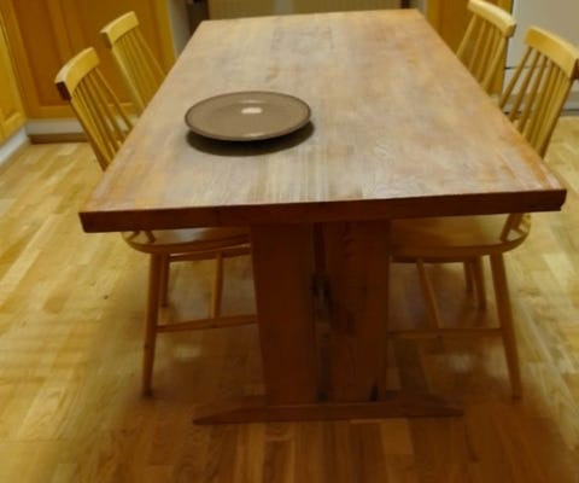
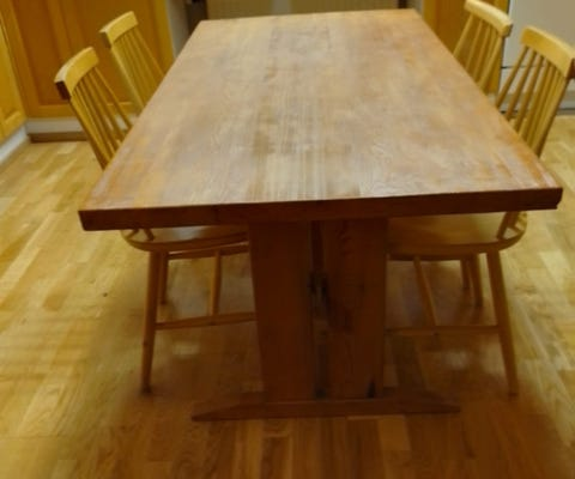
- plate (248, 120)
